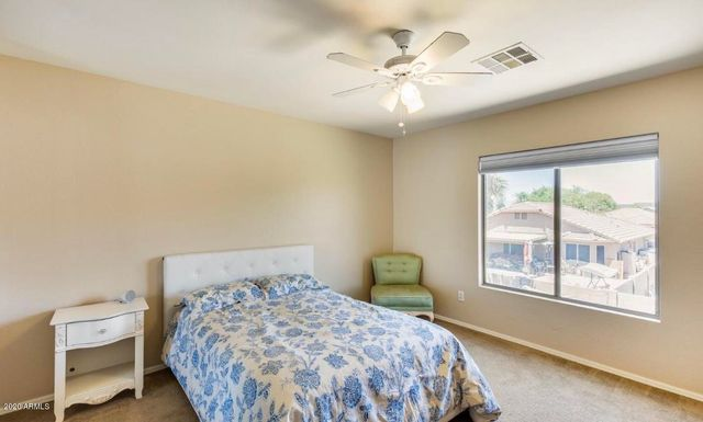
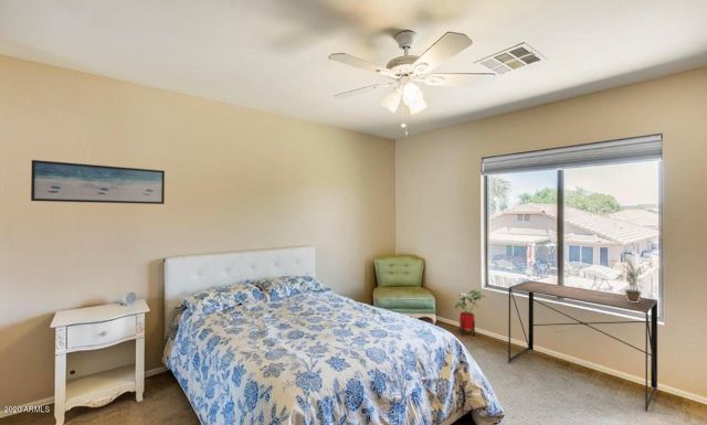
+ potted plant (635, 279)
+ desk (577, 323)
+ wall art (104, 184)
+ house plant (467, 312)
